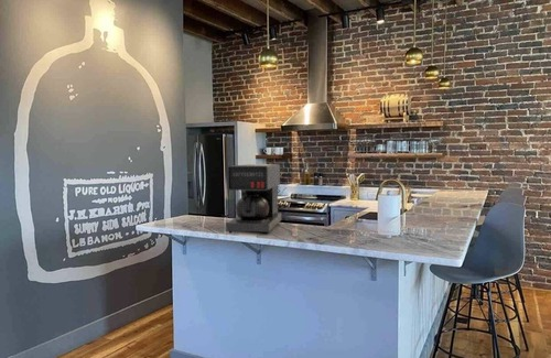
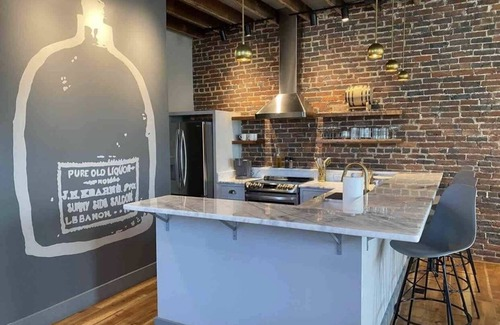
- coffee maker (256, 196)
